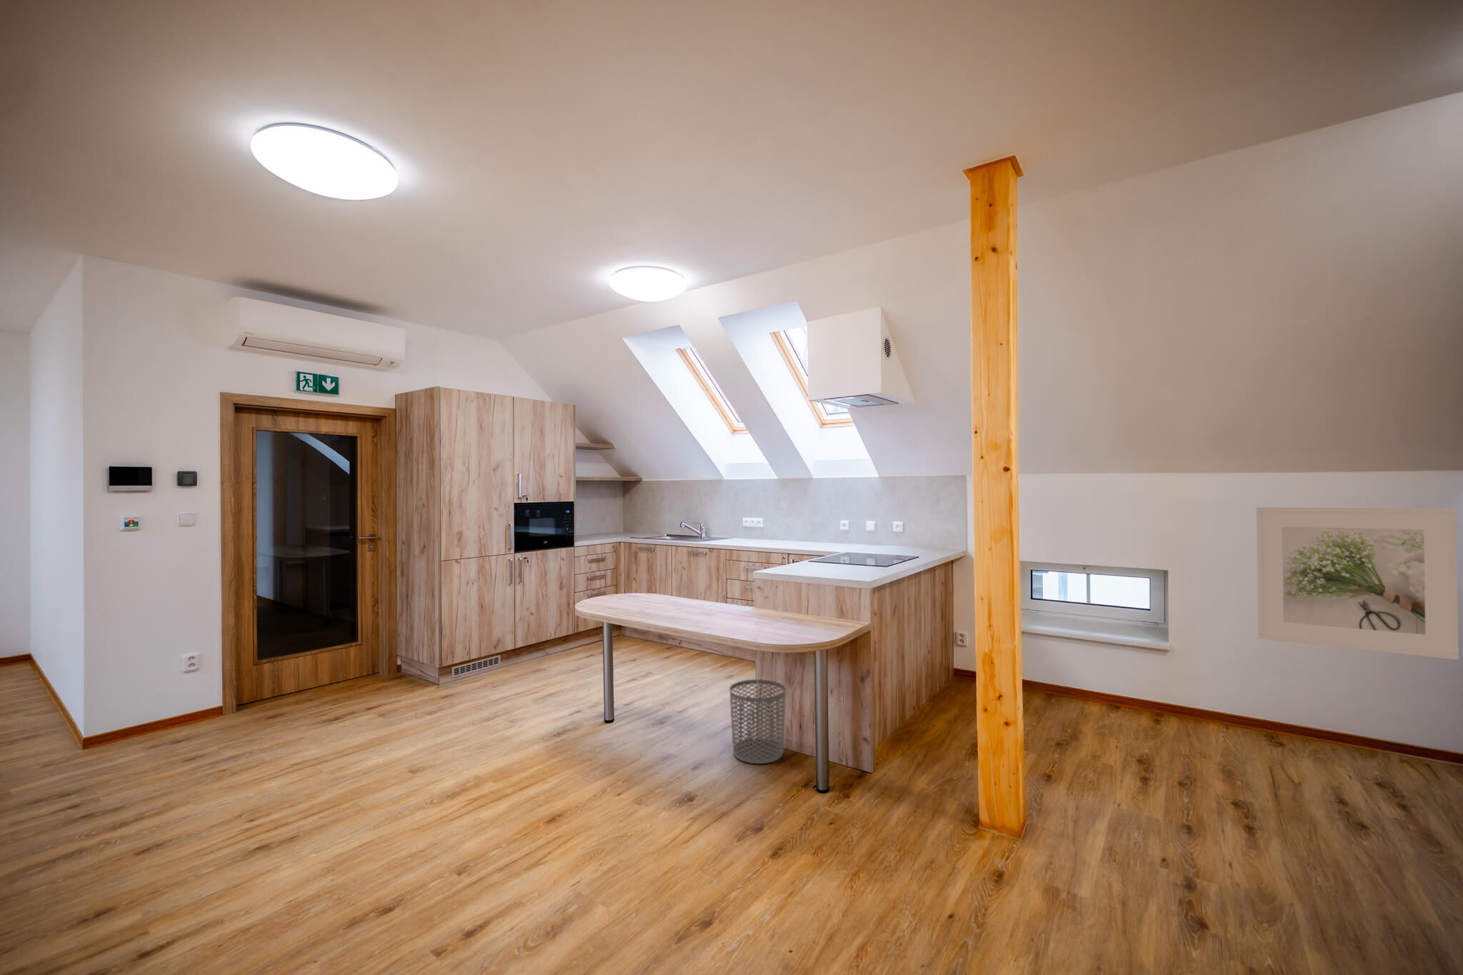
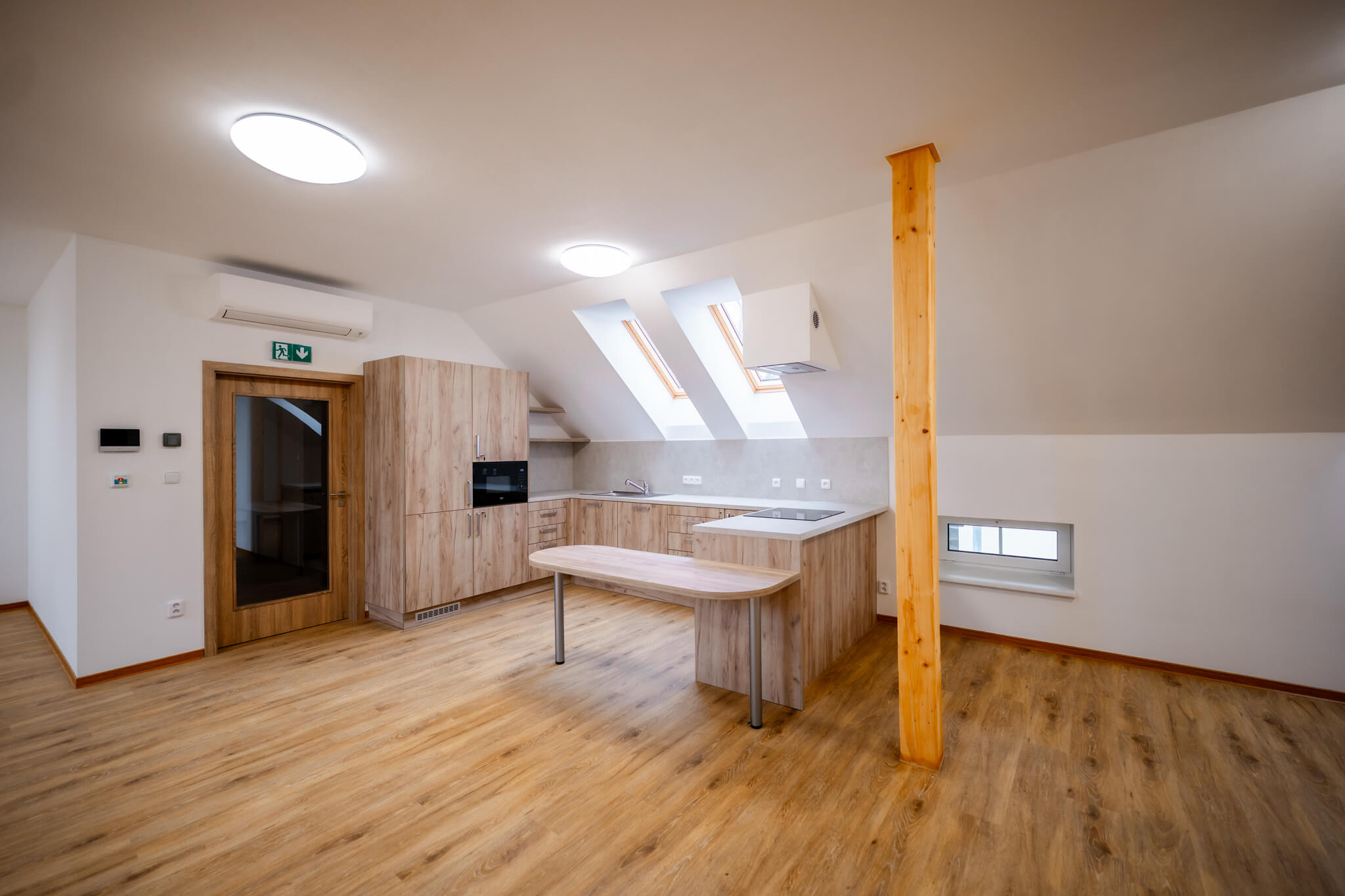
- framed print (1350, 578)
- waste bin (757, 720)
